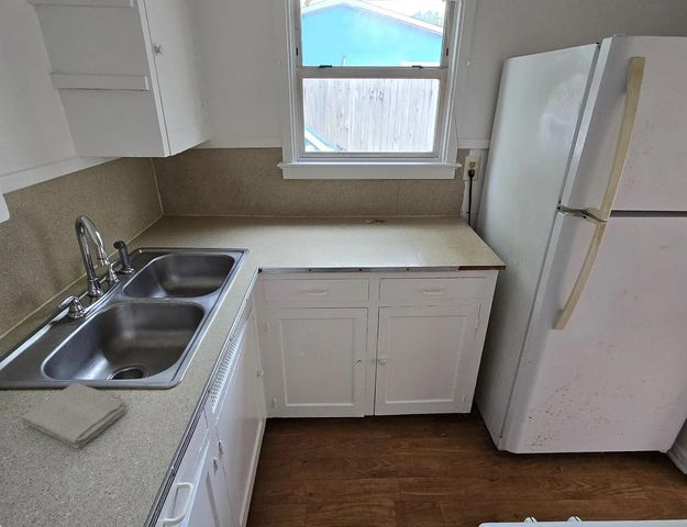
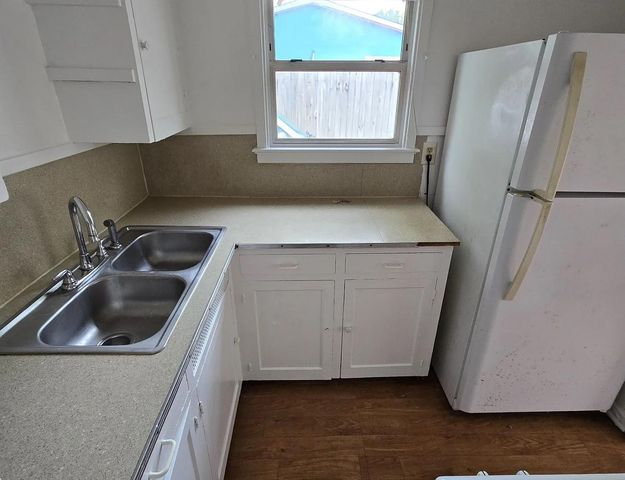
- washcloth (75, 412)
